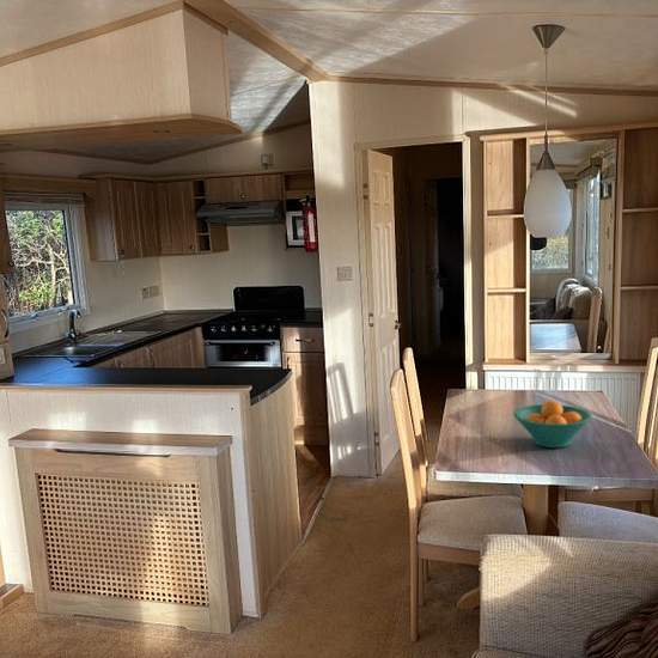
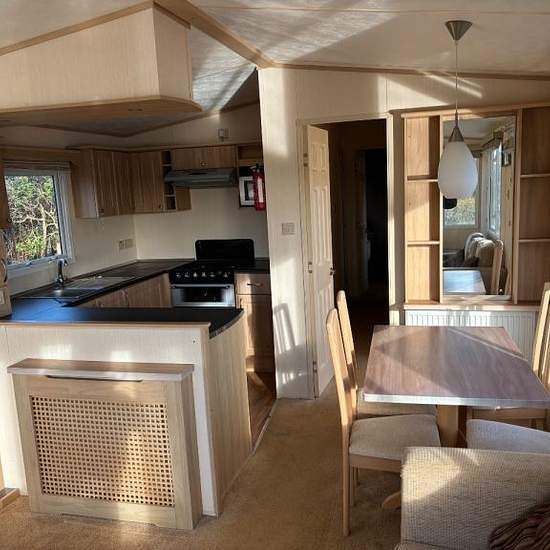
- fruit bowl (552, 421)
